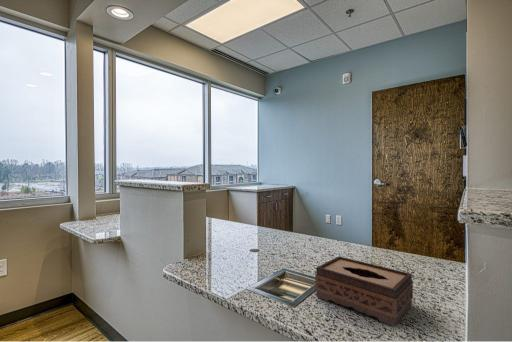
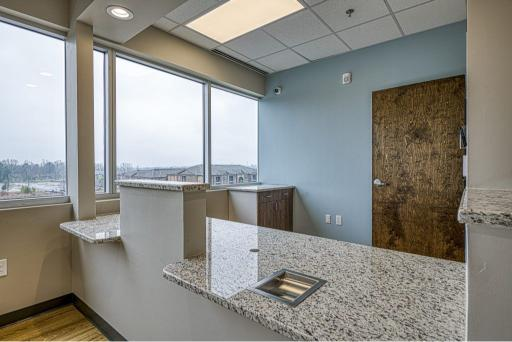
- tissue box (362, 285)
